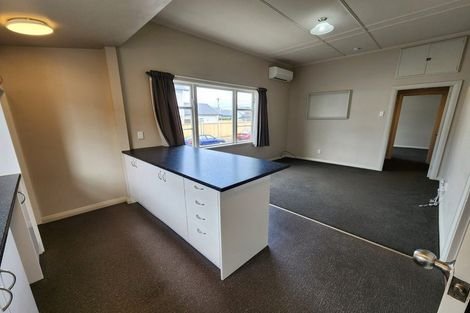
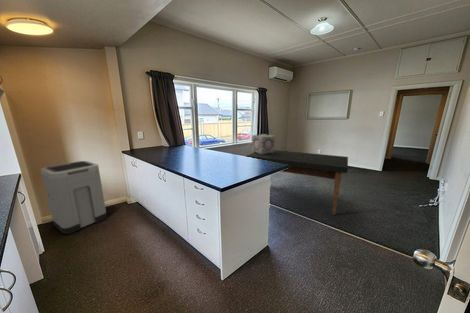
+ decorative cube (263, 143)
+ trash can (76, 194)
+ dining table (296, 173)
